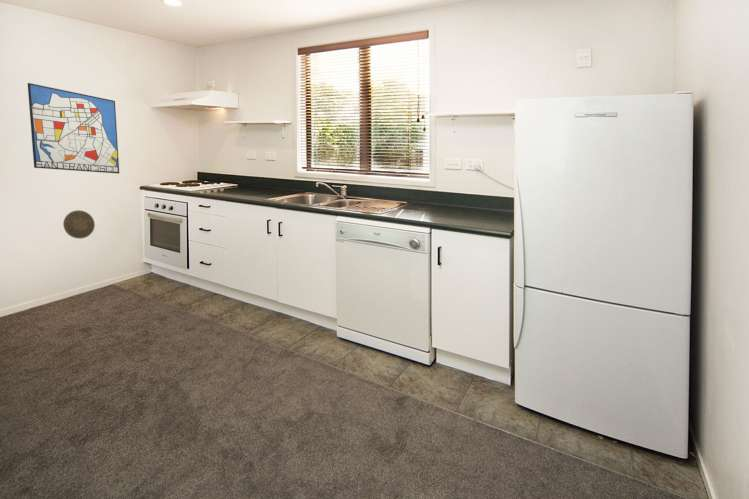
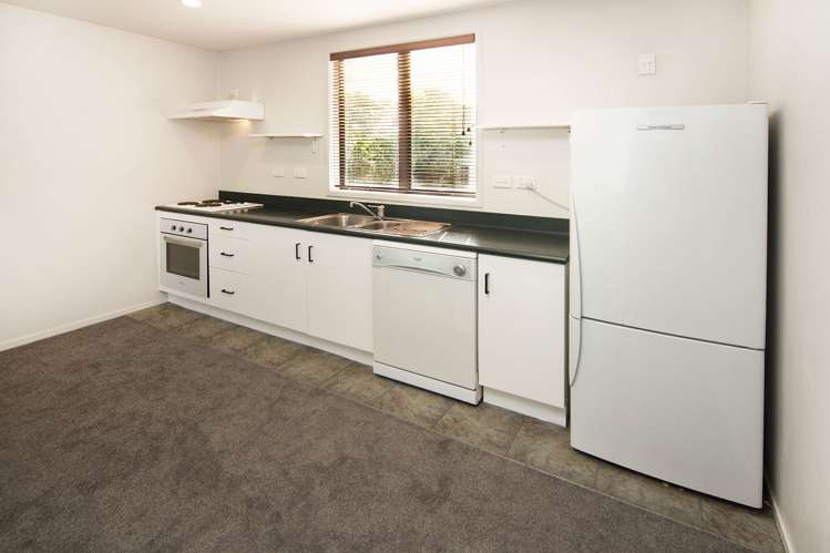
- wall art (77, 132)
- decorative plate (80, 224)
